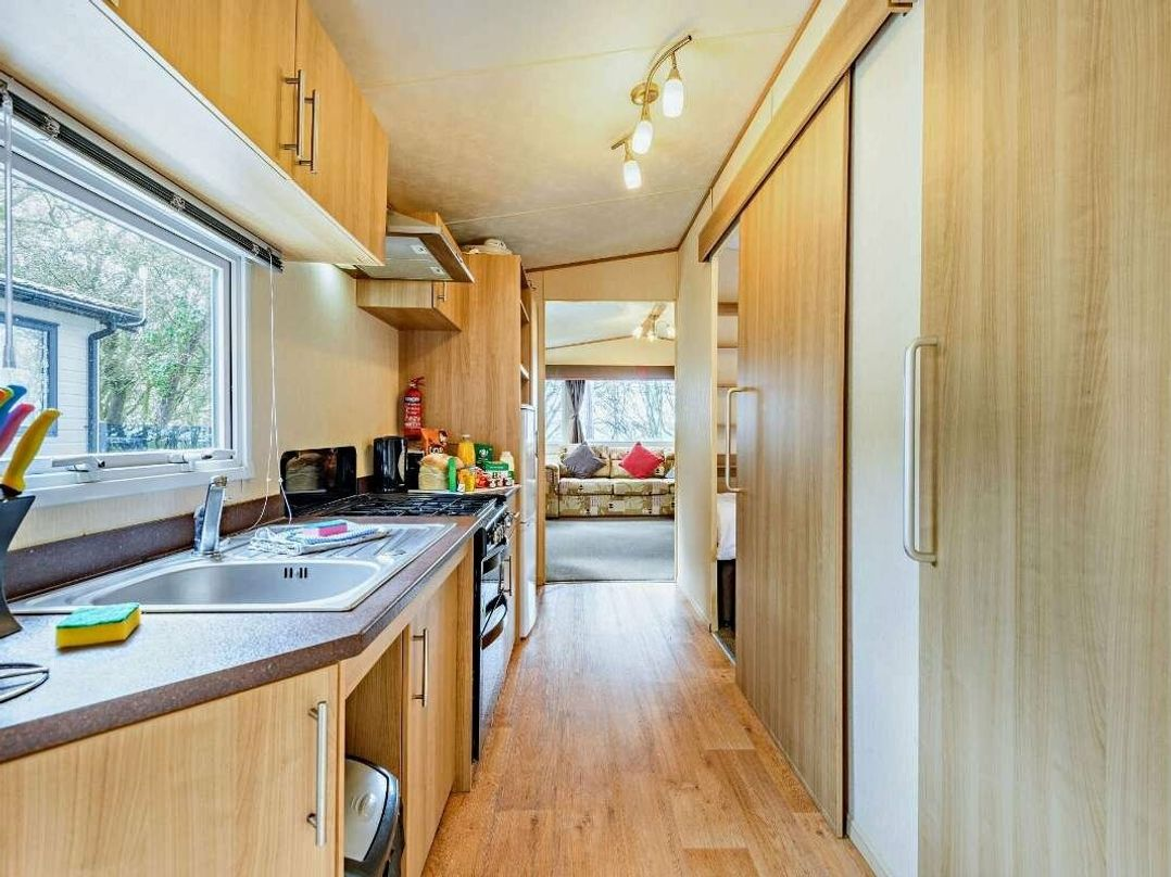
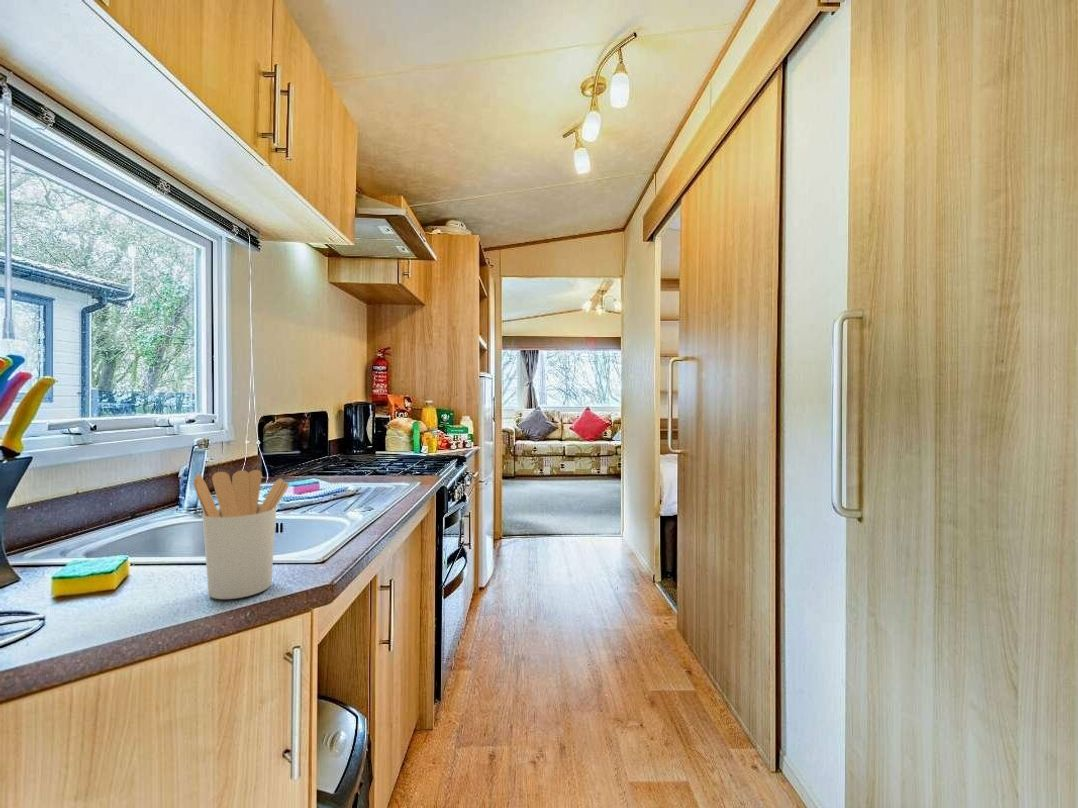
+ utensil holder (239, 526)
